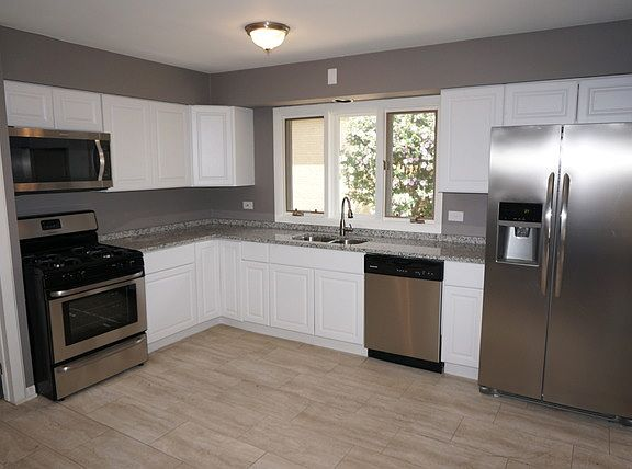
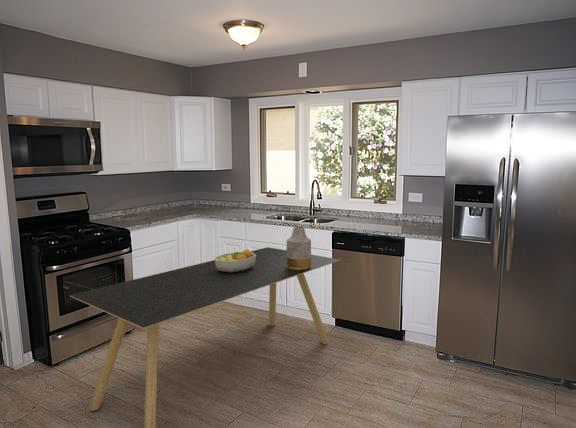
+ vase (298, 246)
+ dining table (219, 302)
+ fruit bowl (235, 259)
